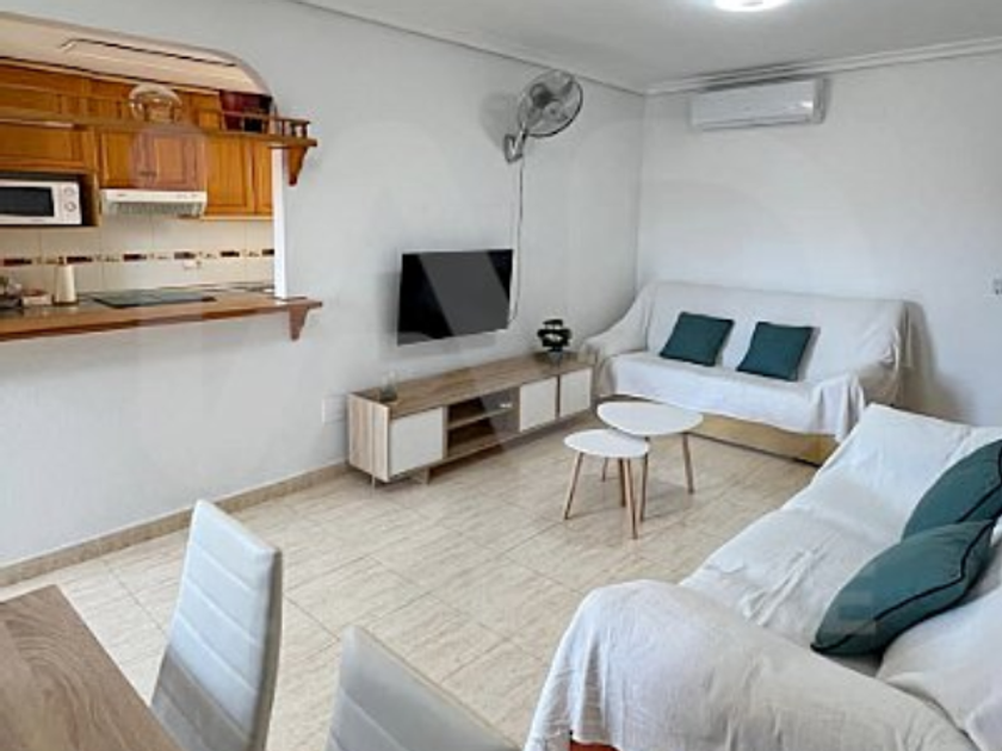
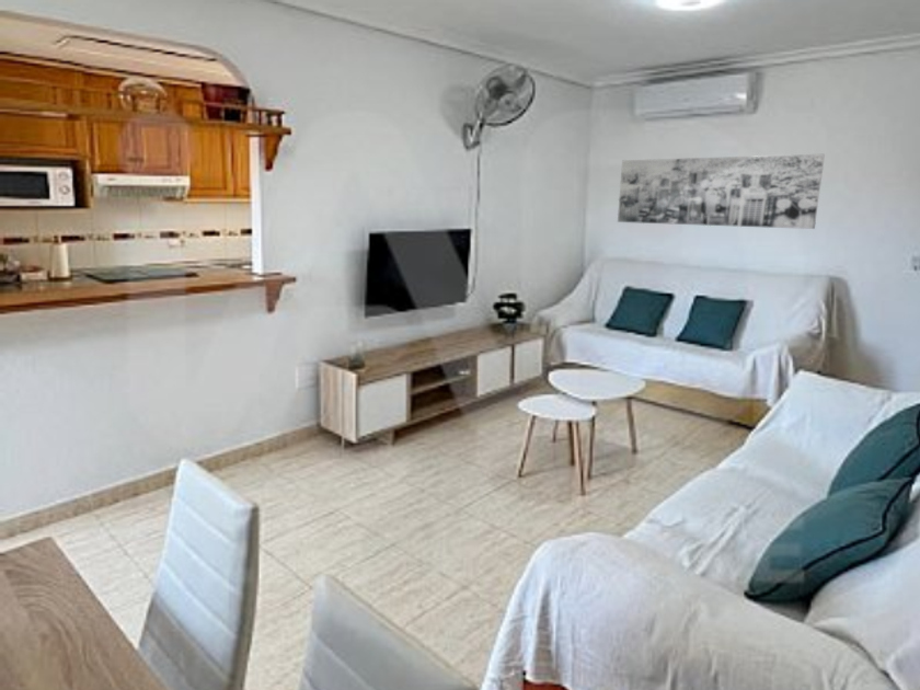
+ wall art (710, 192)
